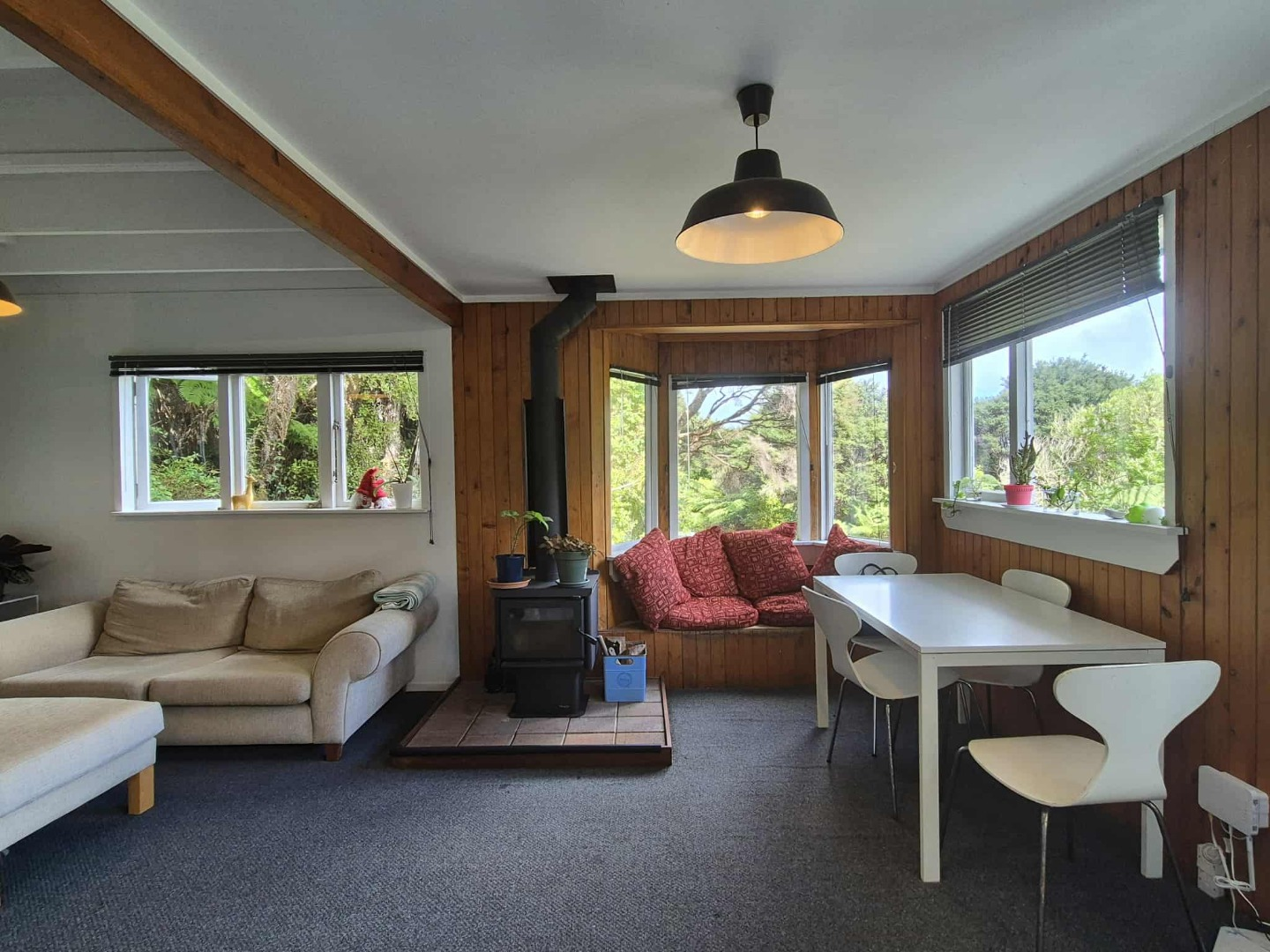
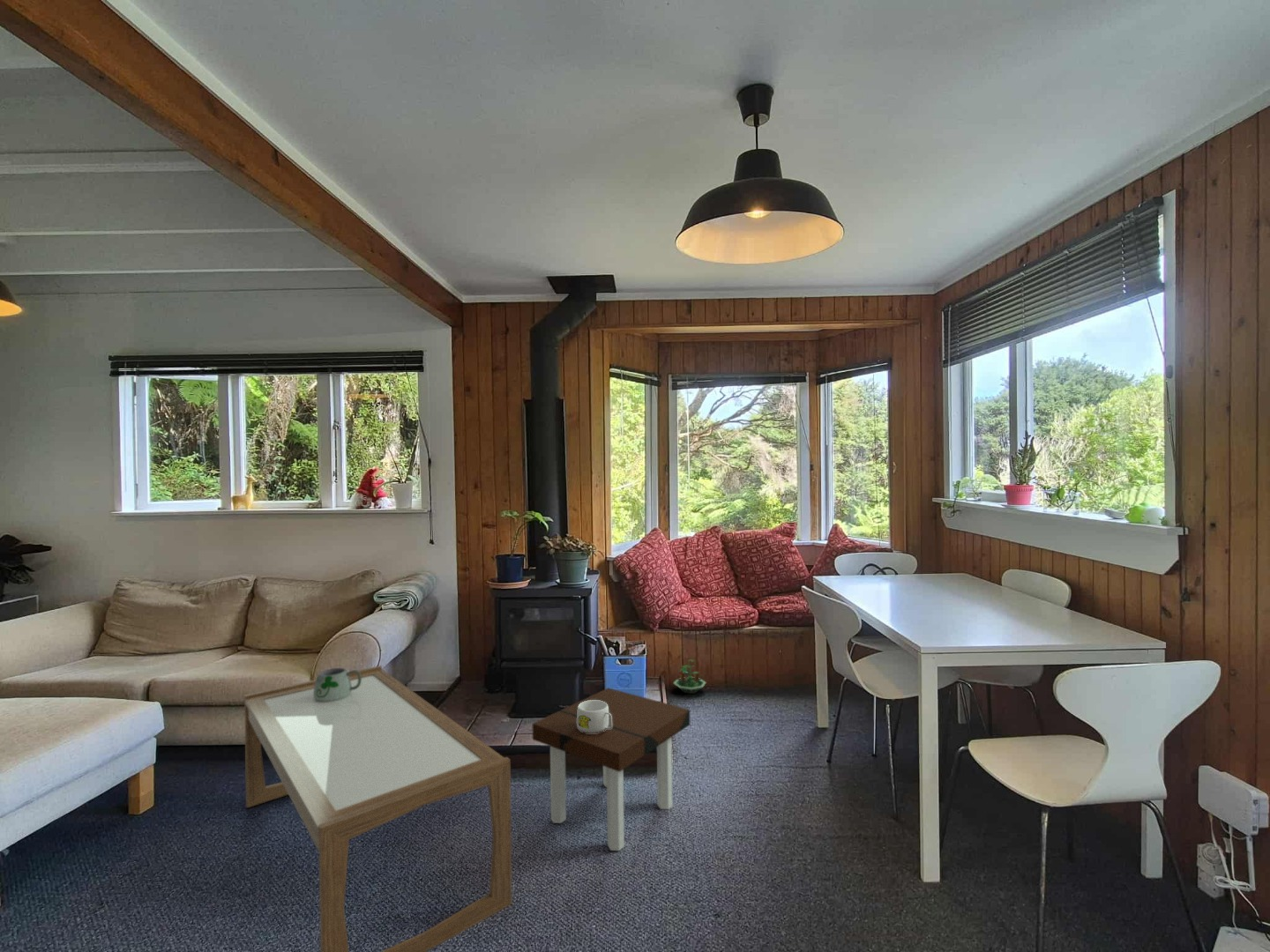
+ mug (593, 716)
+ side table (613, 763)
+ coffee table (360, 785)
+ mug (336, 681)
+ terrarium (689, 665)
